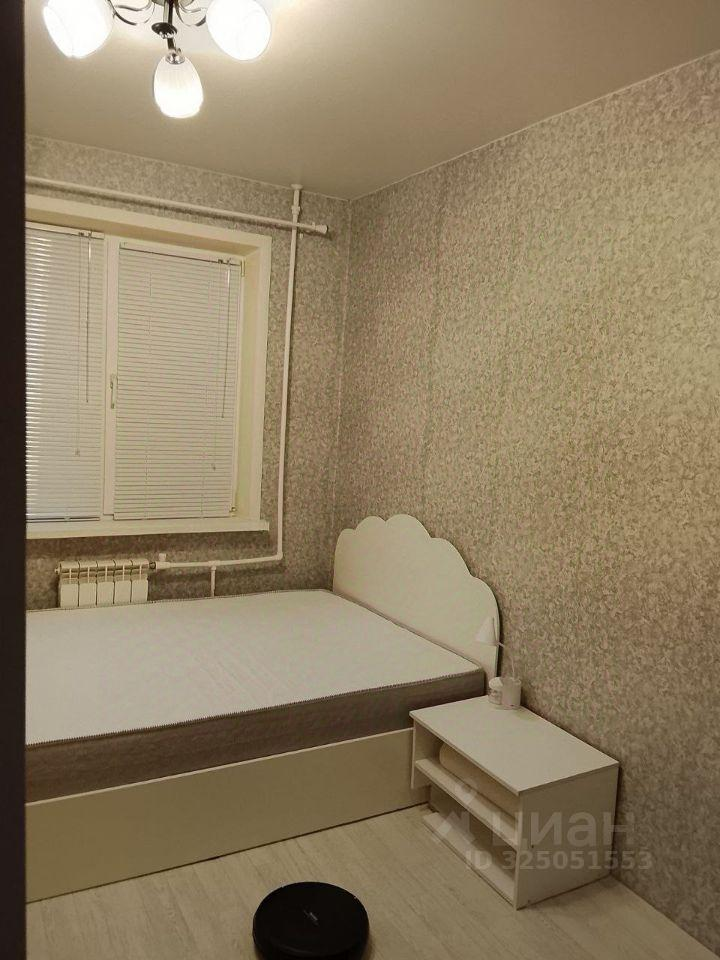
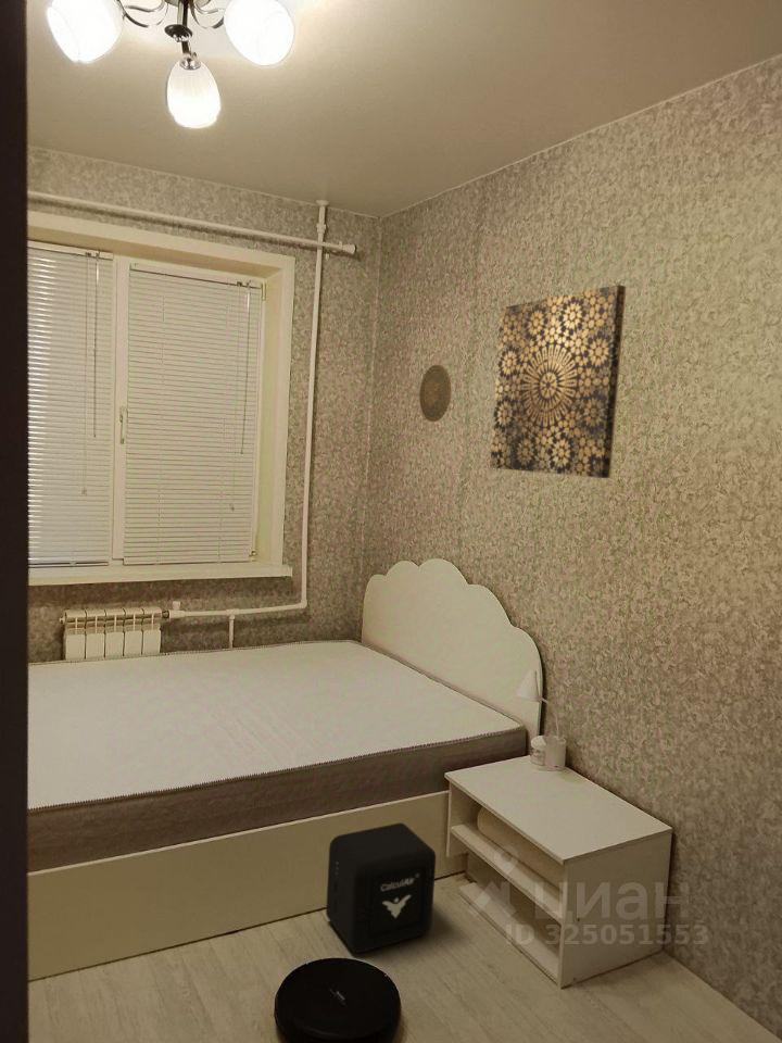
+ wall art (551, 386)
+ decorative plate (432, 392)
+ air purifier (381, 887)
